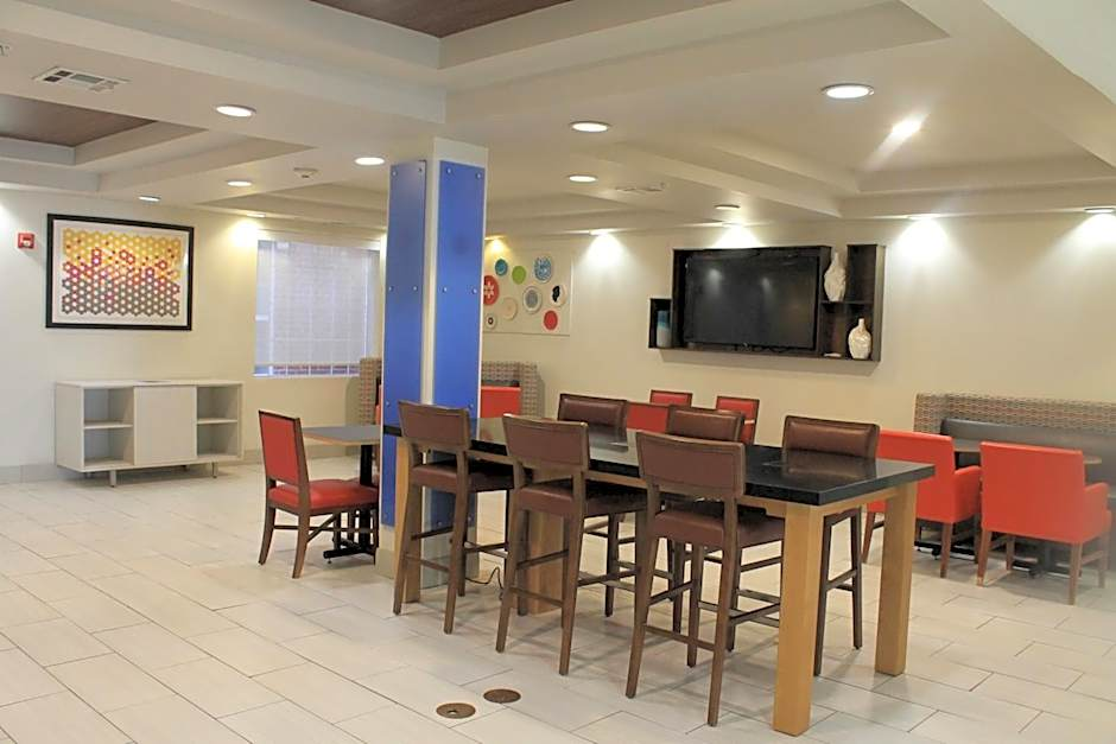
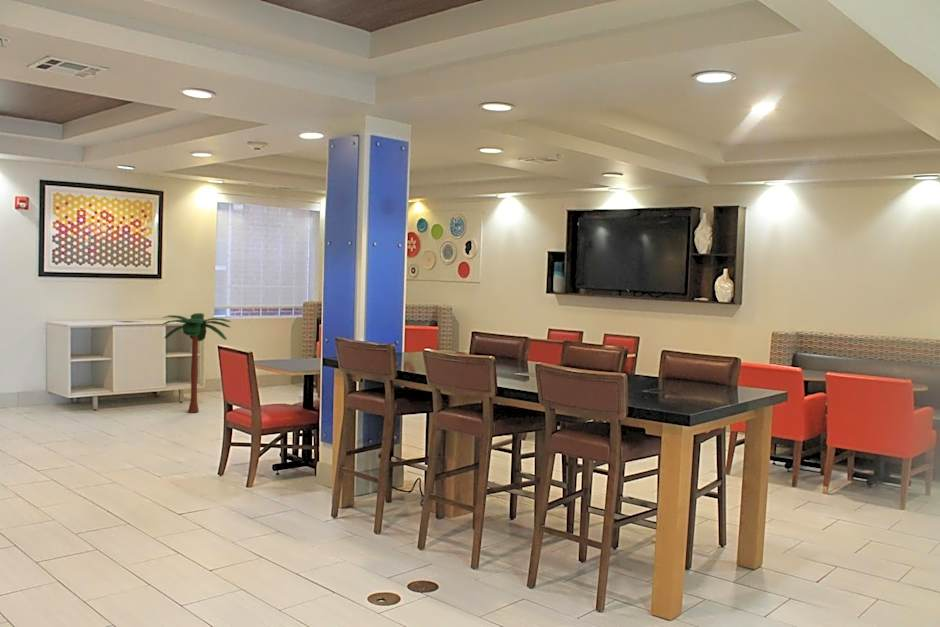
+ palm tree (194, 363)
